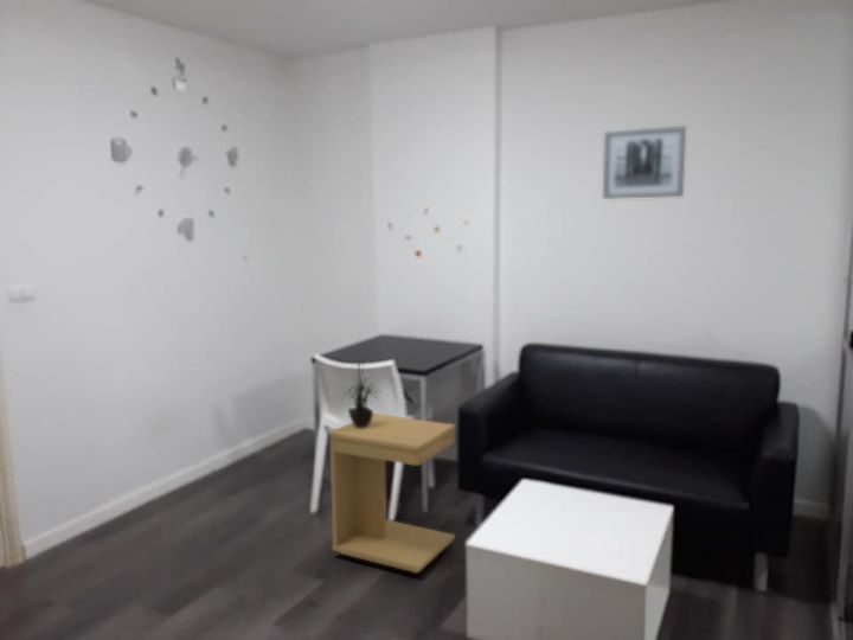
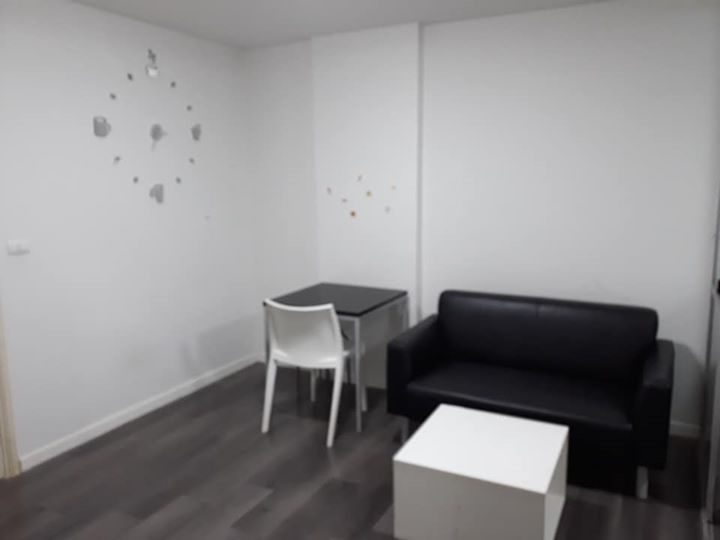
- wall art (642, 162)
- potted plant (361, 386)
- side table (385, 489)
